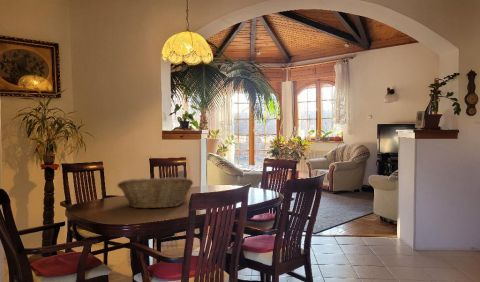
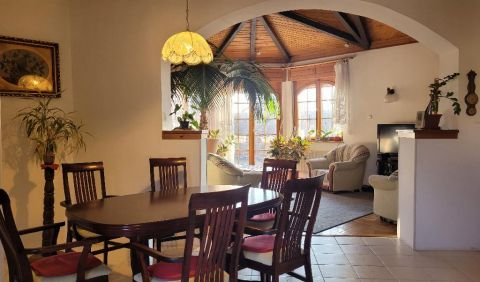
- fruit basket (156, 189)
